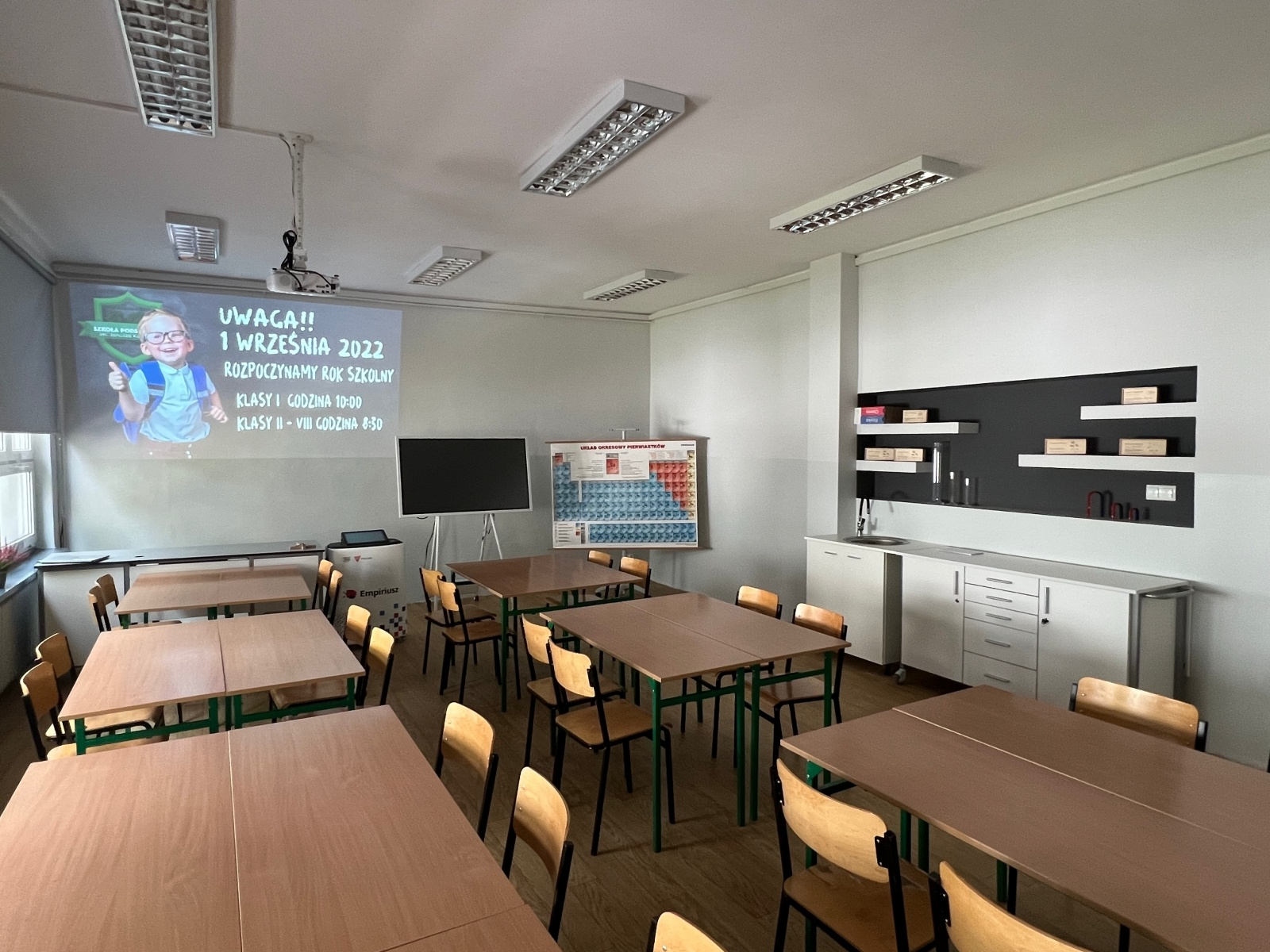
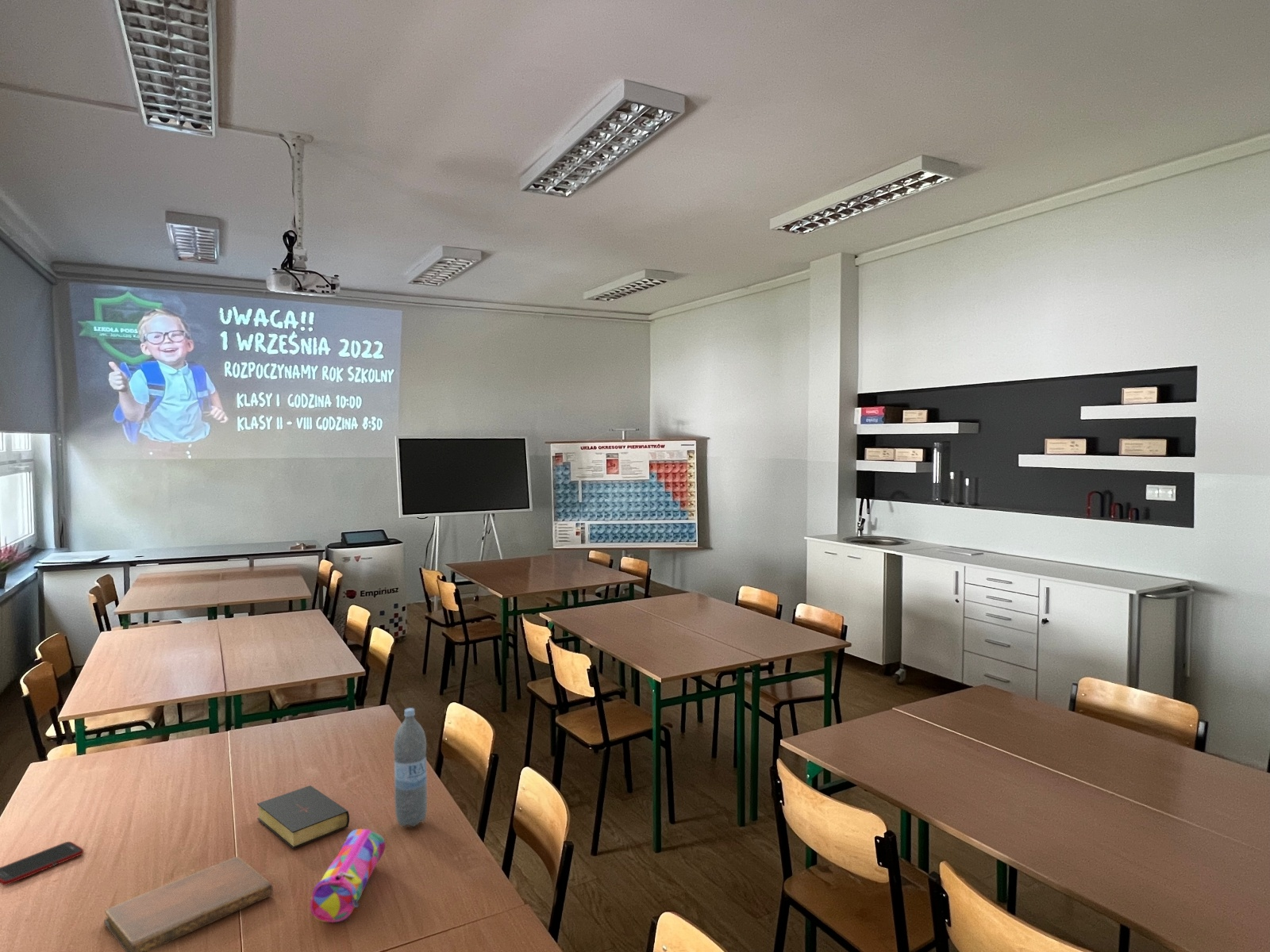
+ water bottle (410, 766)
+ notebook (190, 902)
+ bible (298, 812)
+ cell phone (38, 862)
+ pencil case (349, 872)
